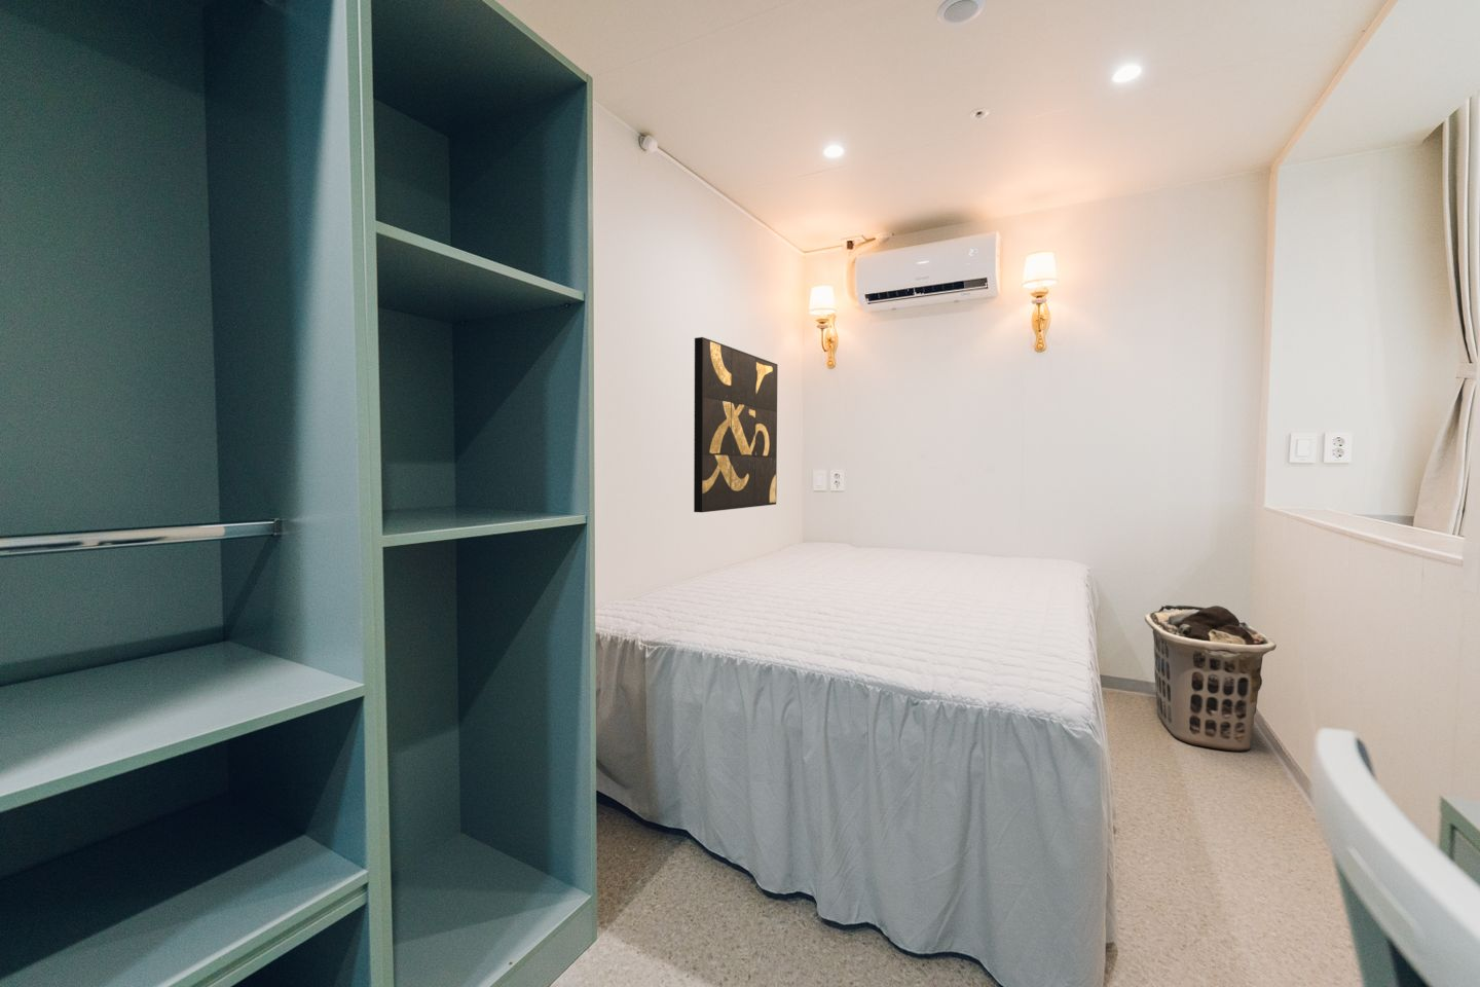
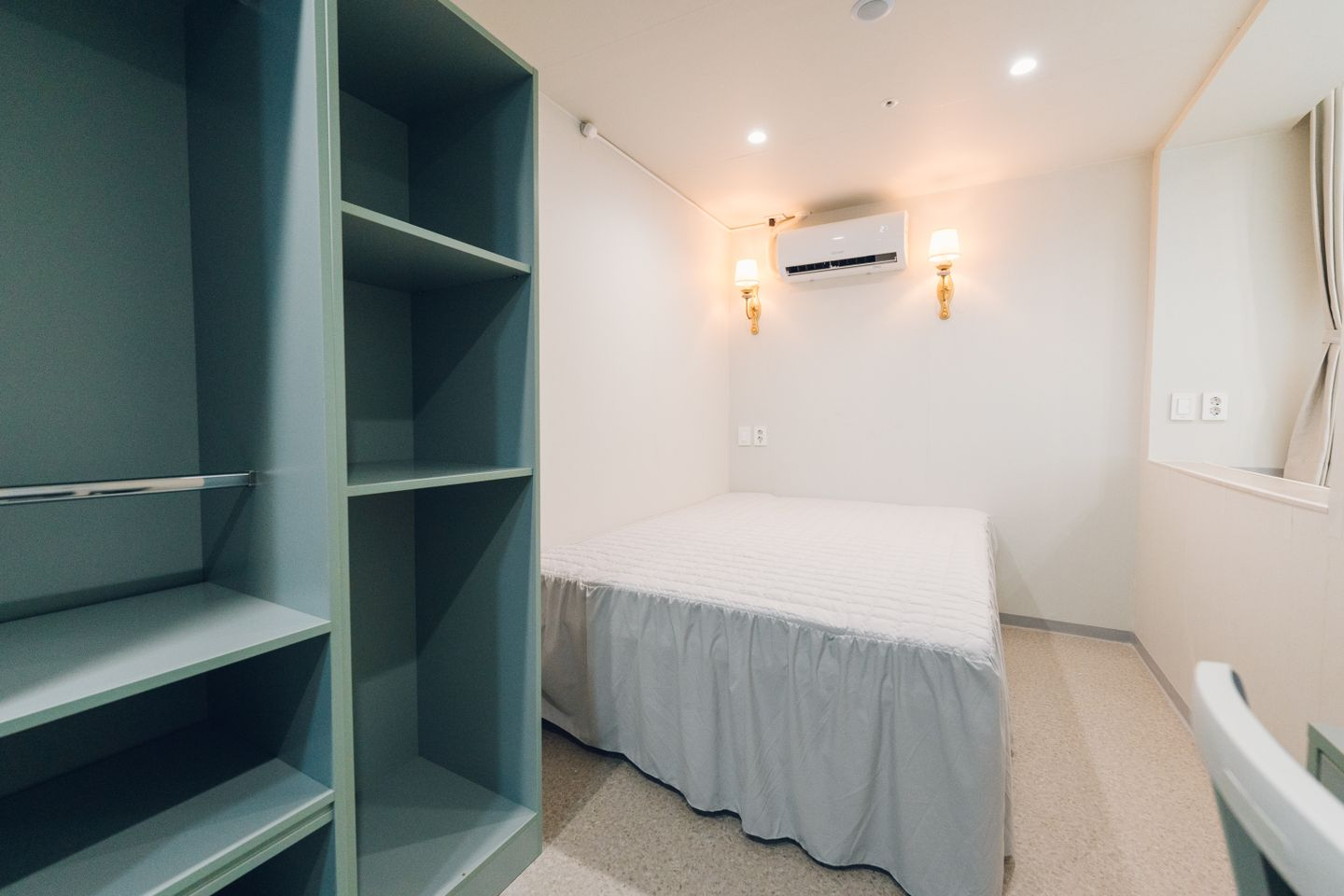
- wall art (739, 430)
- clothes hamper (1202, 669)
